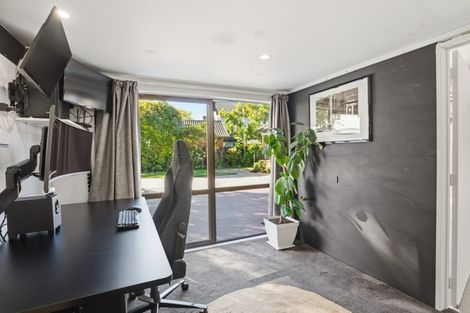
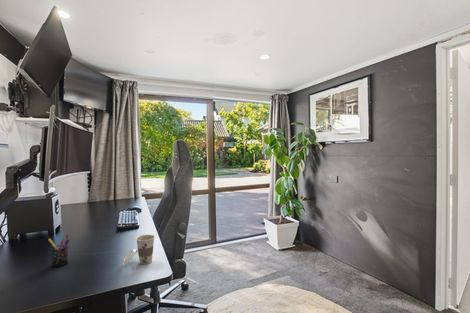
+ pen holder (61, 248)
+ cup (139, 250)
